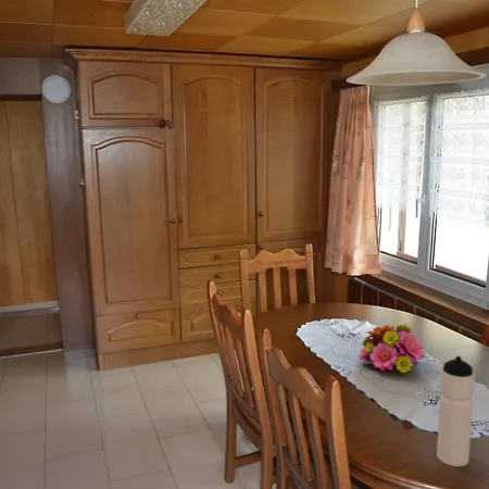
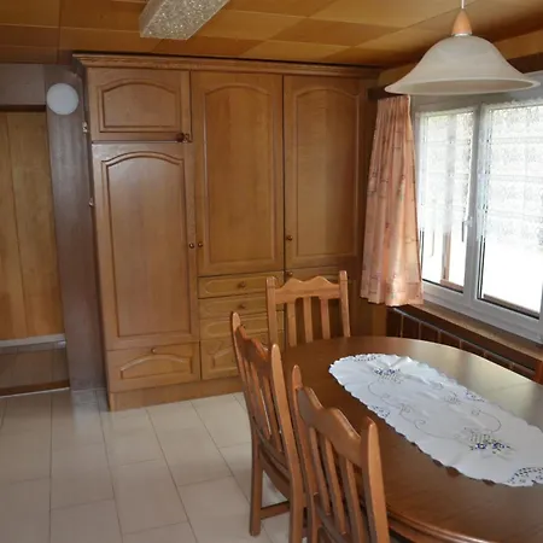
- water bottle (455, 408)
- flower bouquet (392, 347)
